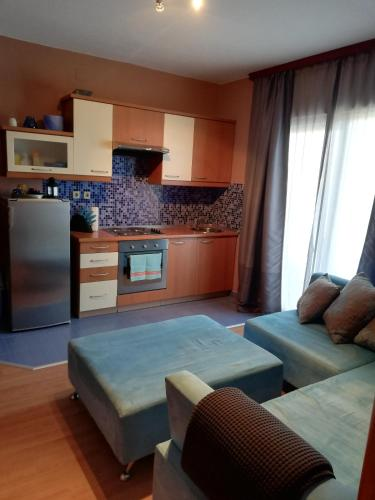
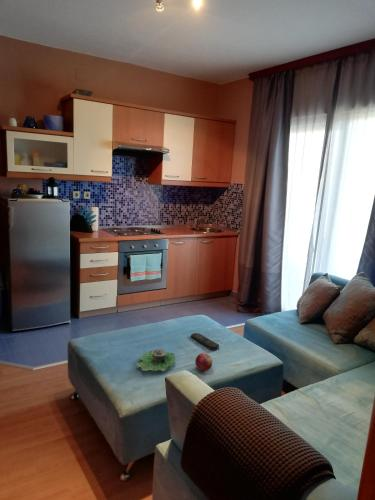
+ fruit (204, 361)
+ succulent planter (156, 357)
+ remote control (204, 340)
